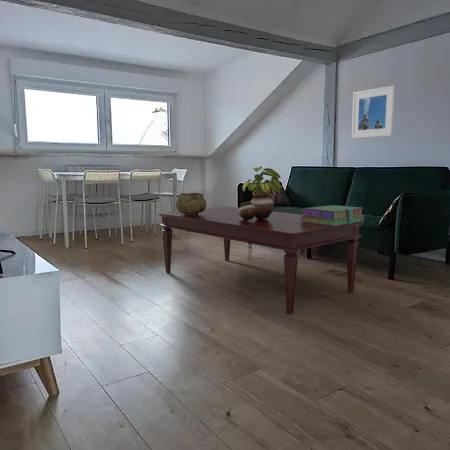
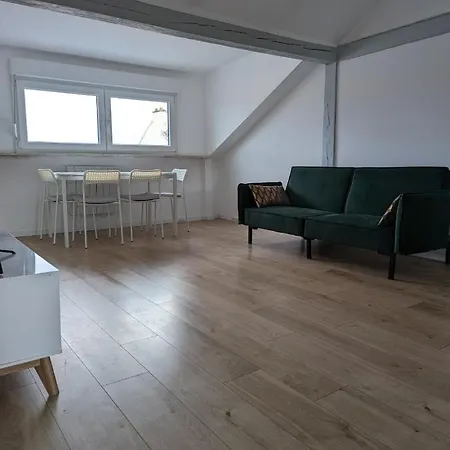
- coffee table (251, 243)
- potted plant (257, 192)
- stack of books (333, 214)
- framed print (372, 113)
- decorative bowl (191, 203)
